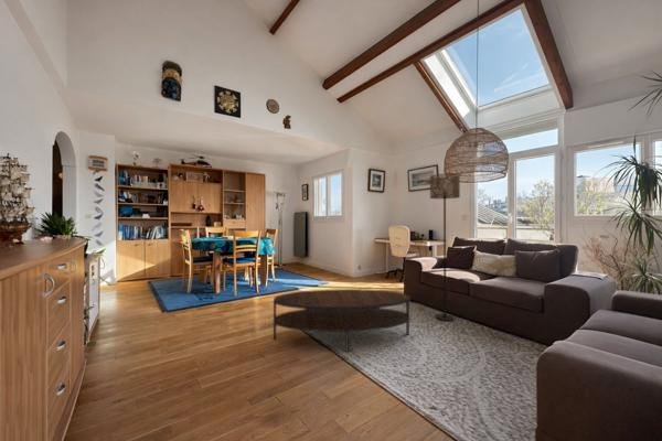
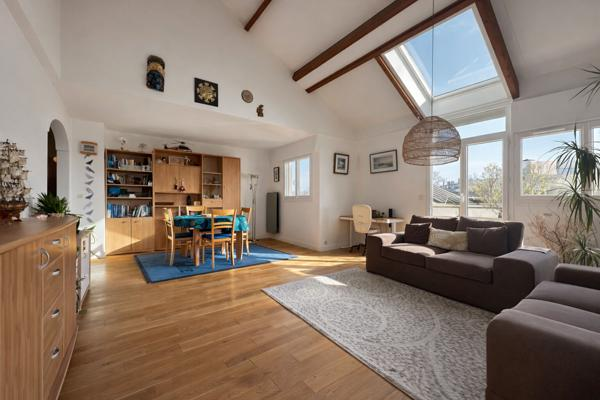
- floor lamp (445, 246)
- coffee table (342, 316)
